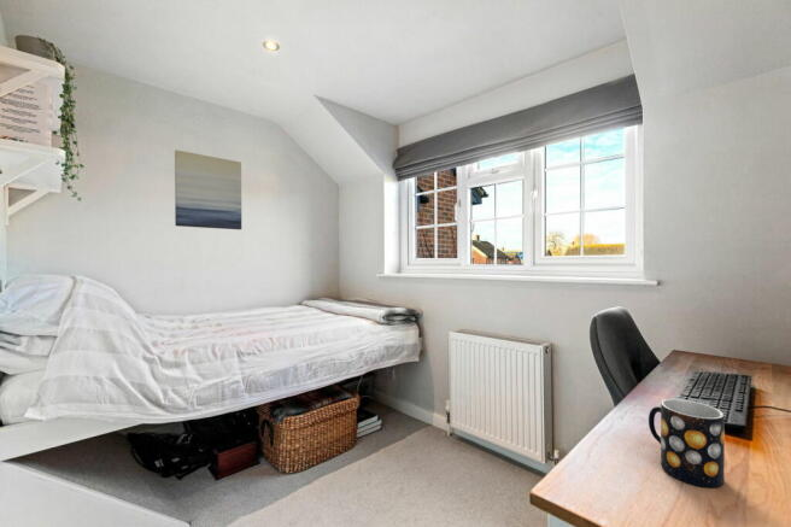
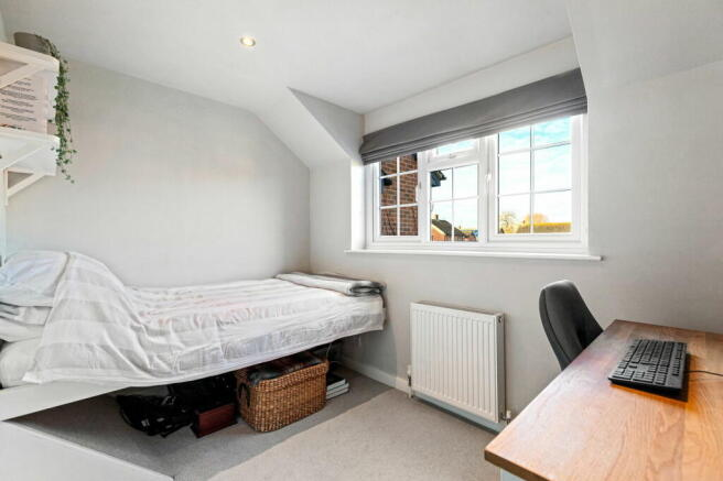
- mug (680, 437)
- wall art (210, 192)
